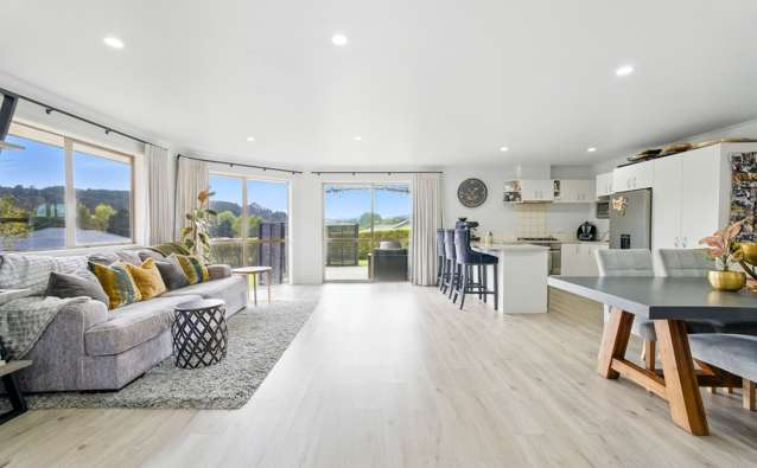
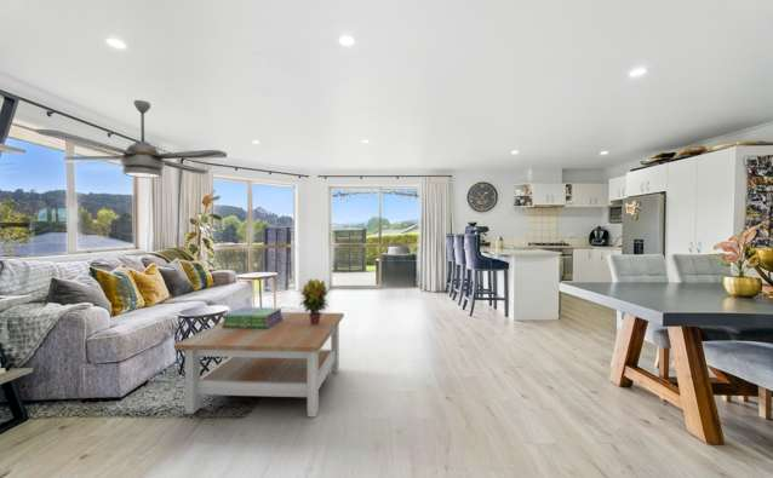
+ ceiling fan (142, 139)
+ potted plant (314, 301)
+ stack of books (253, 317)
+ coffee table (273, 357)
